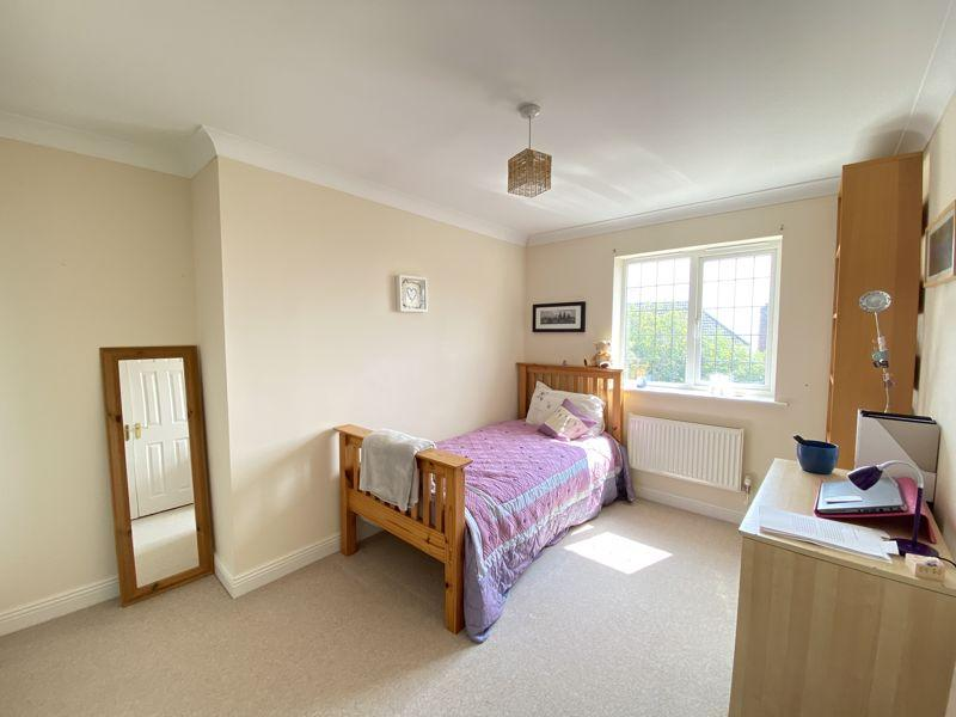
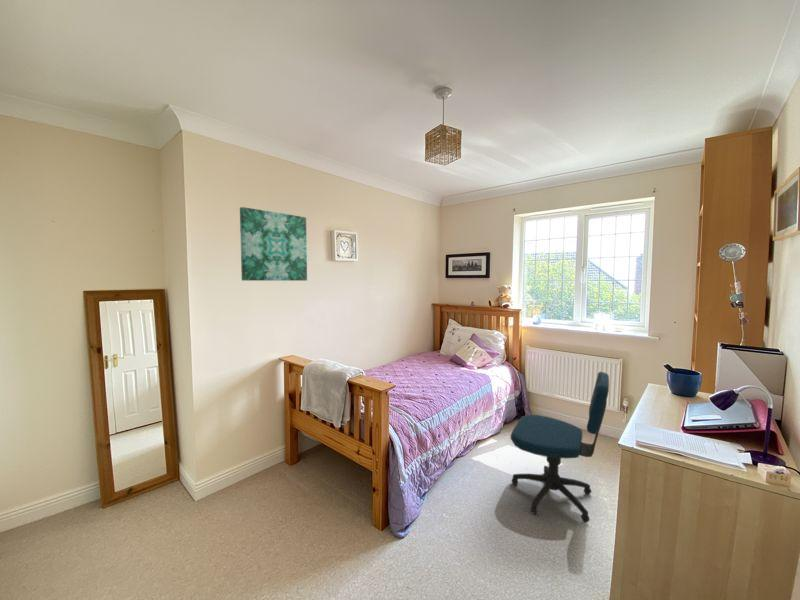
+ office chair (556, 435)
+ wall art (275, 246)
